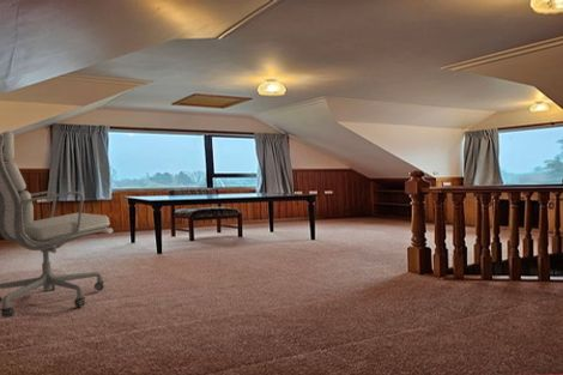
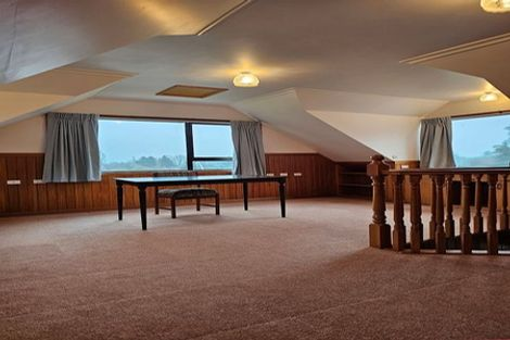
- office chair (47, 218)
